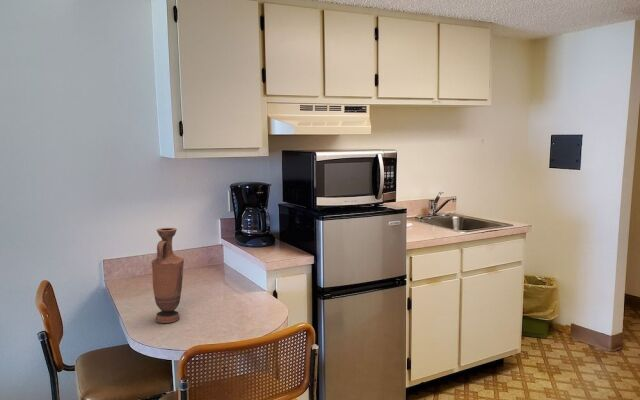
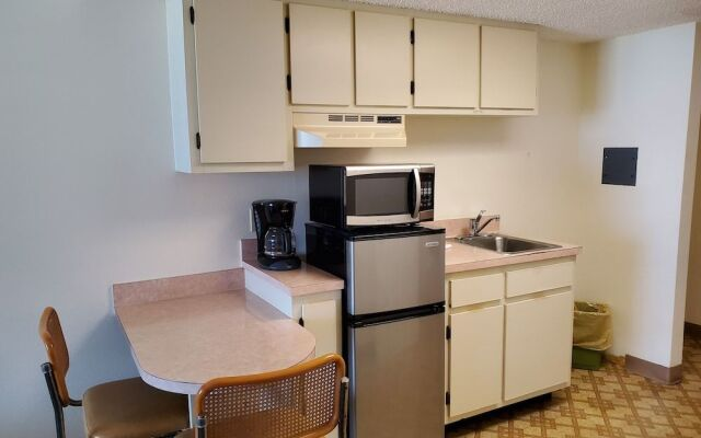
- vase (168, 274)
